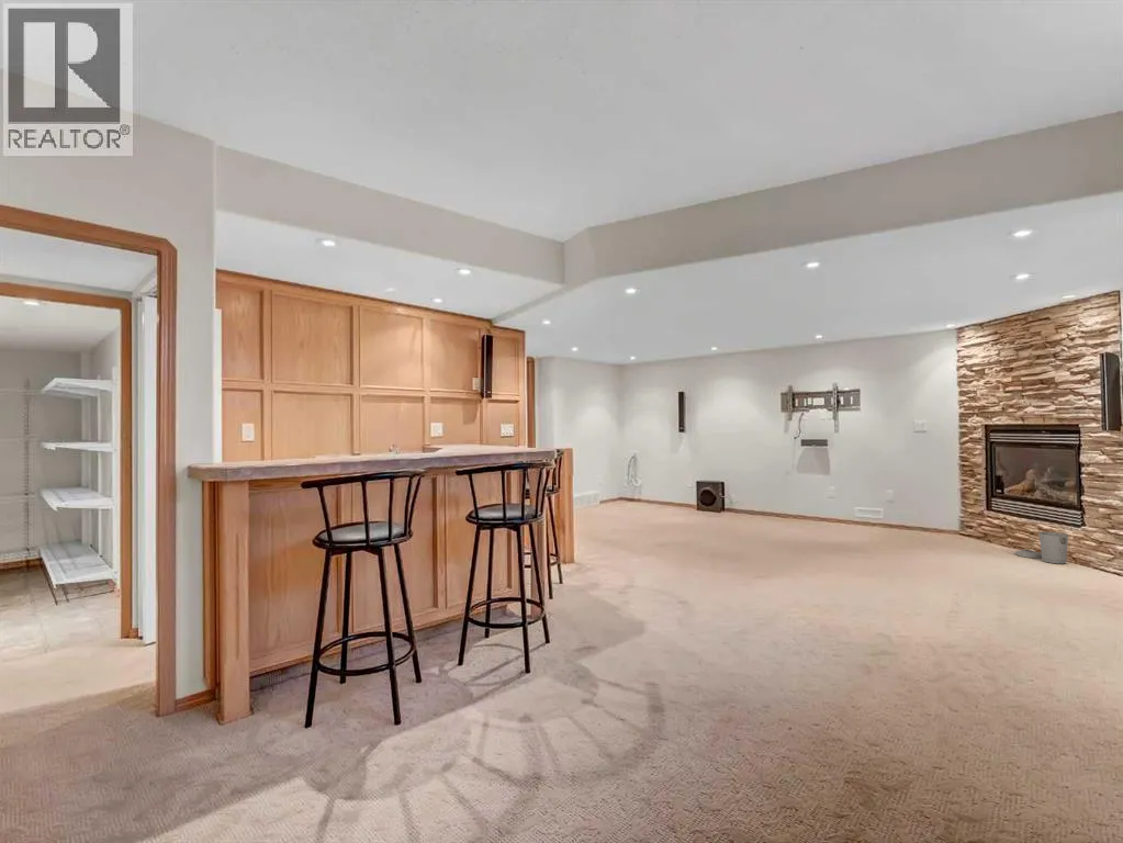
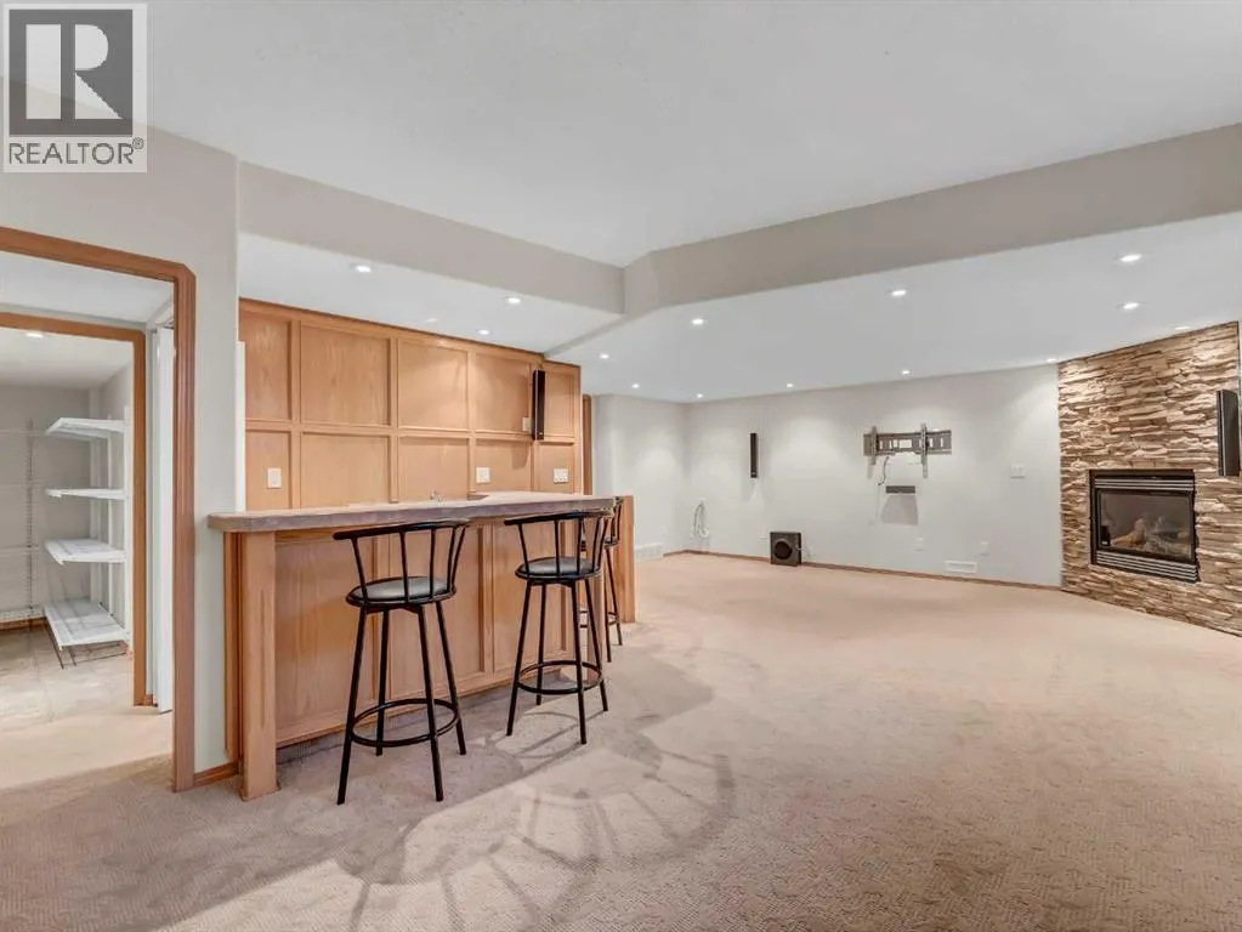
- trash can (1041, 544)
